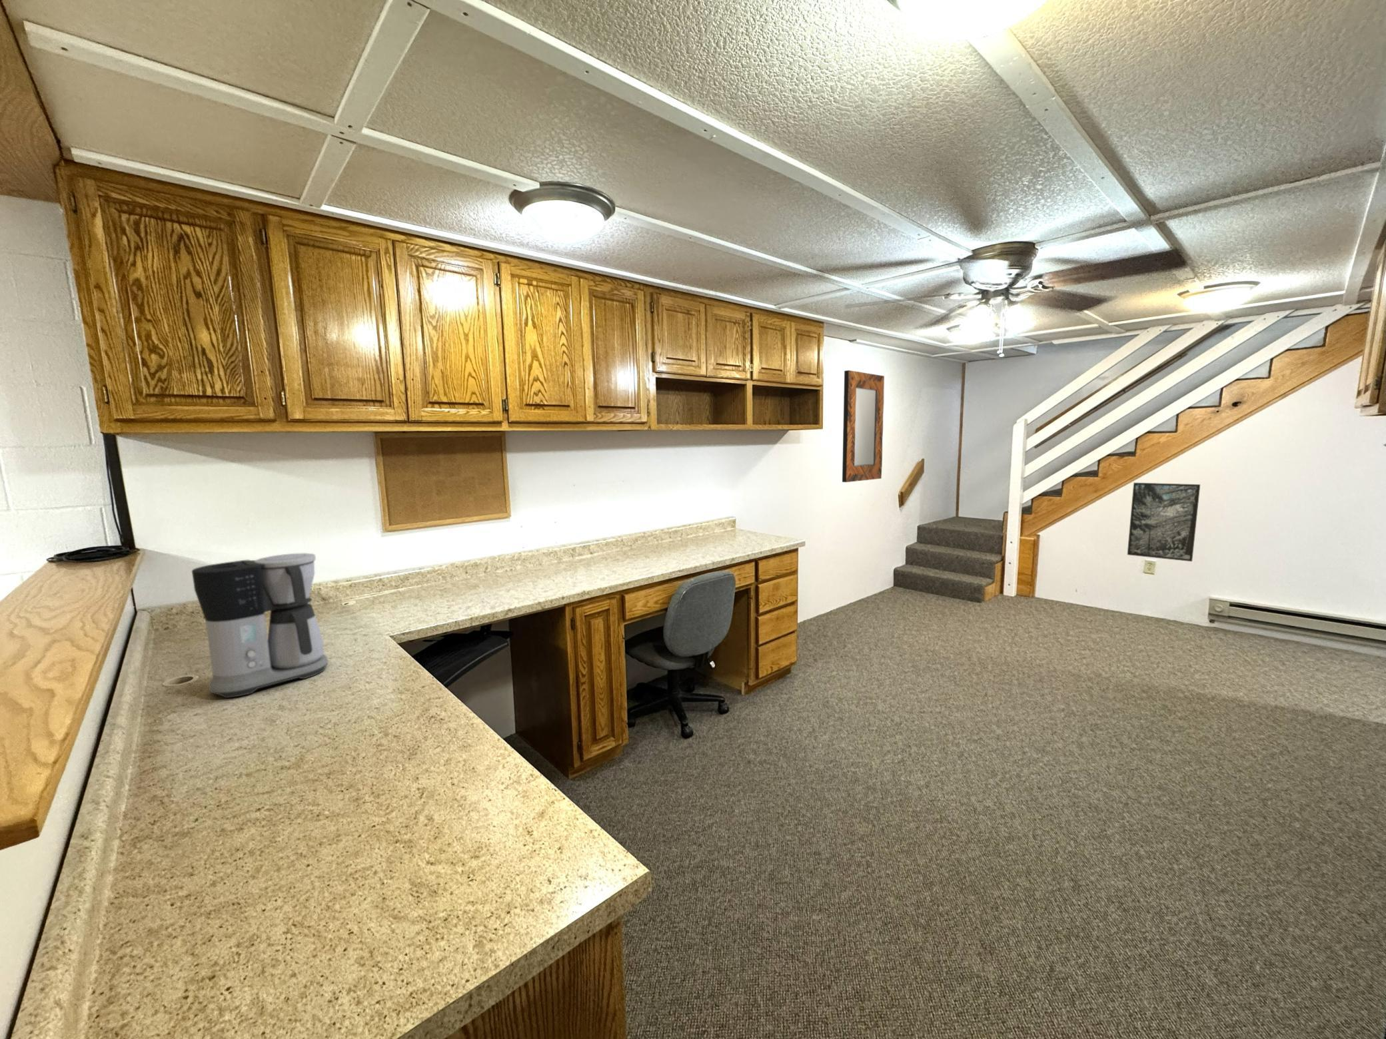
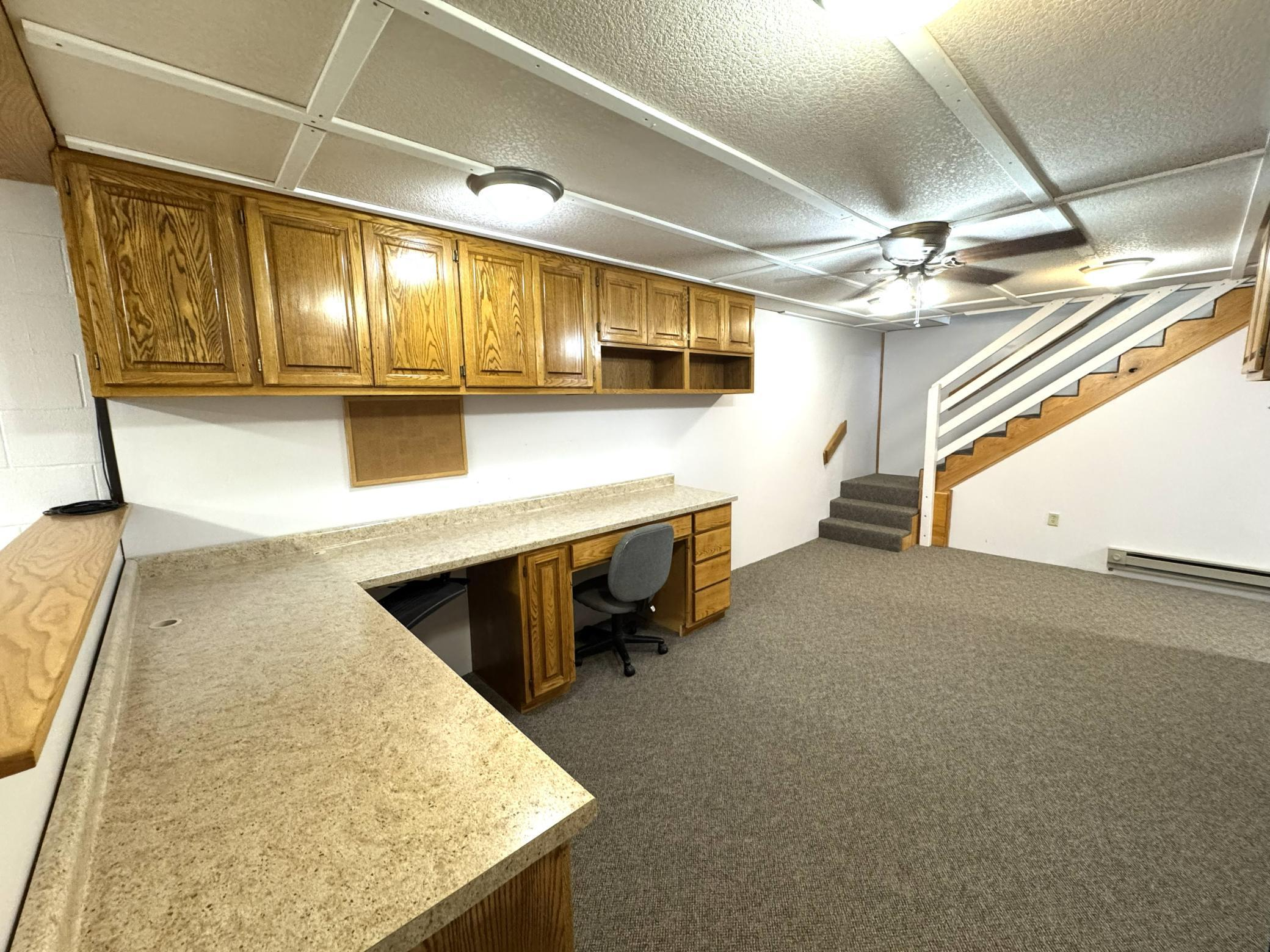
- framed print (1162, 521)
- home mirror (863, 427)
- coffee maker (264, 621)
